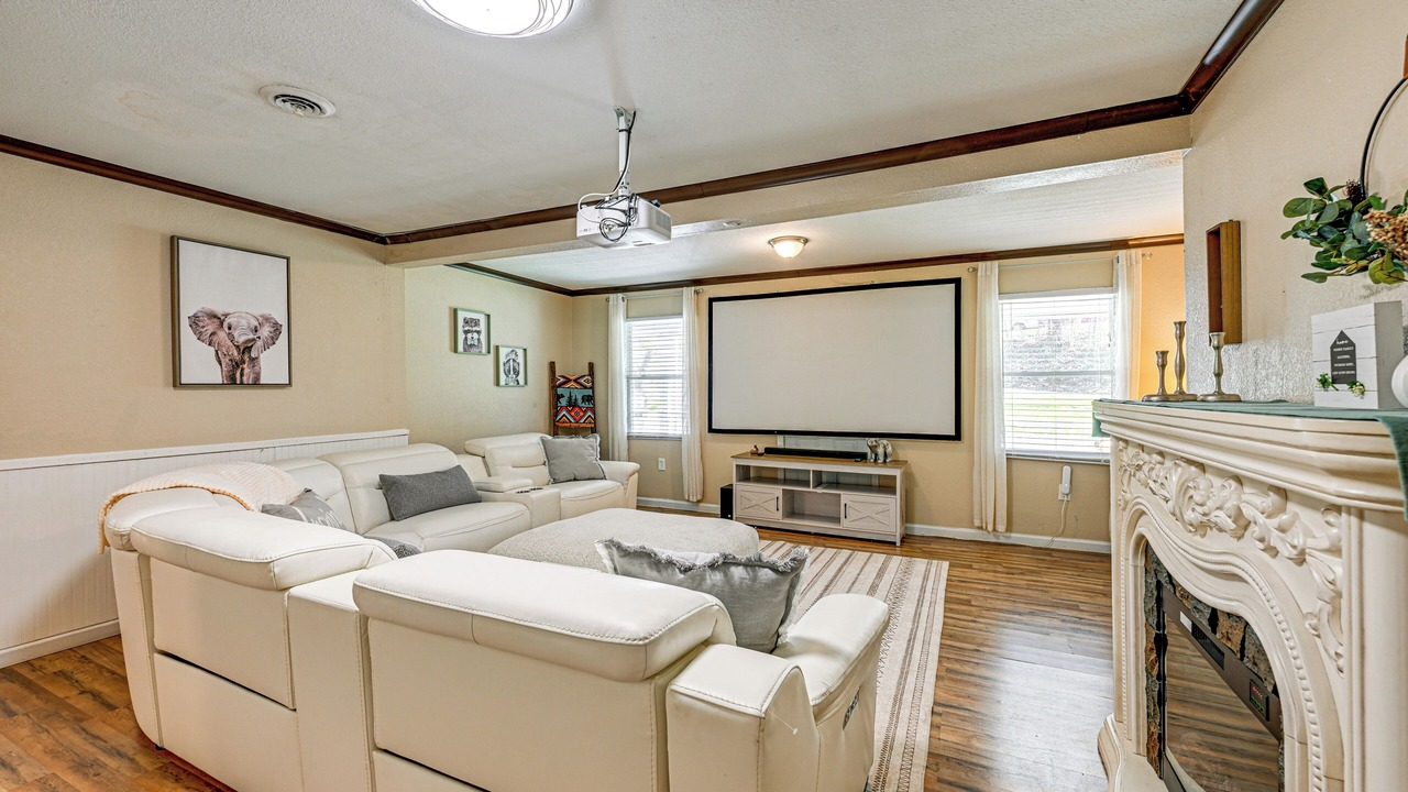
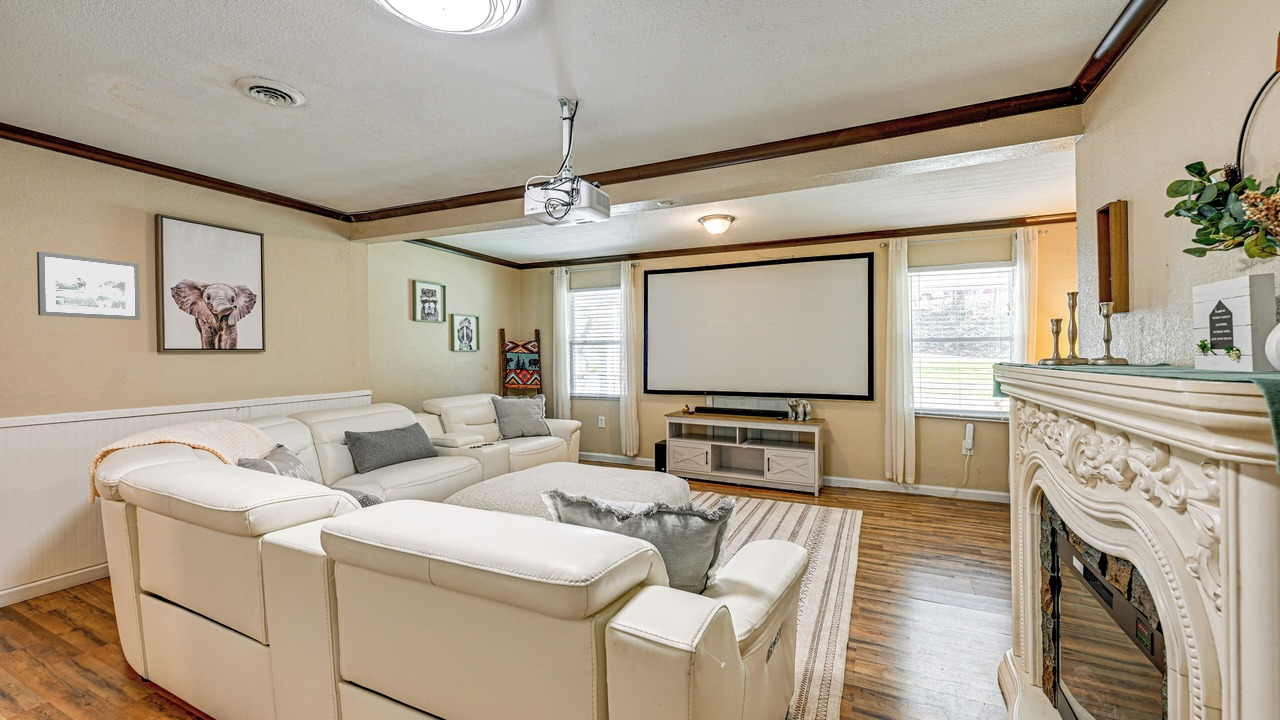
+ picture frame (91, 287)
